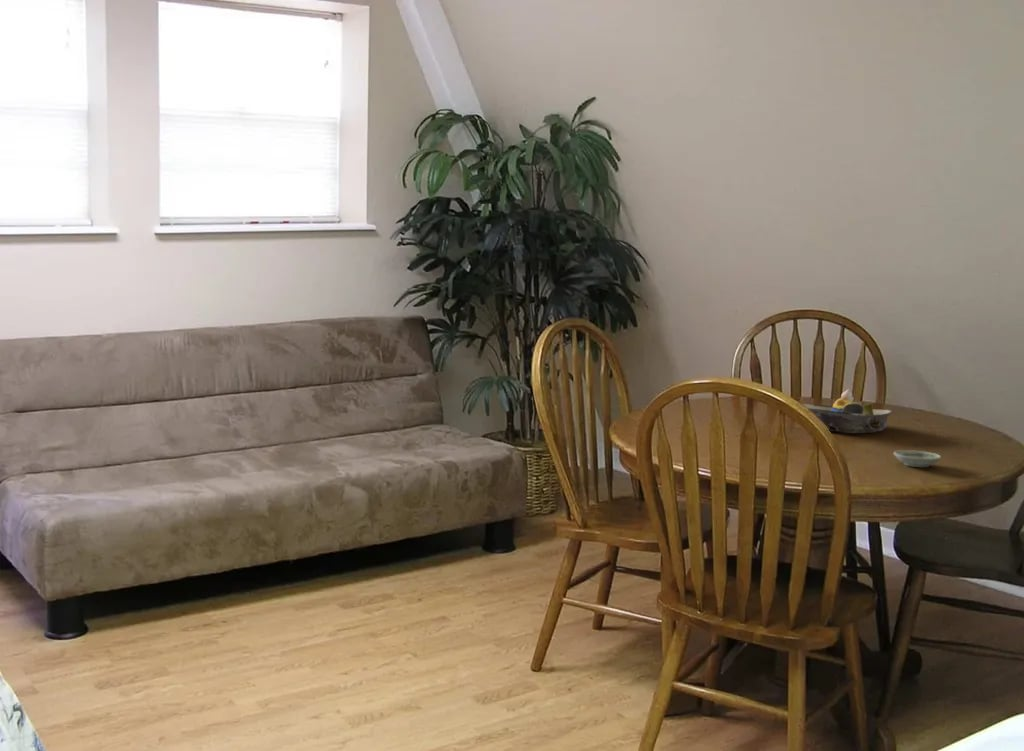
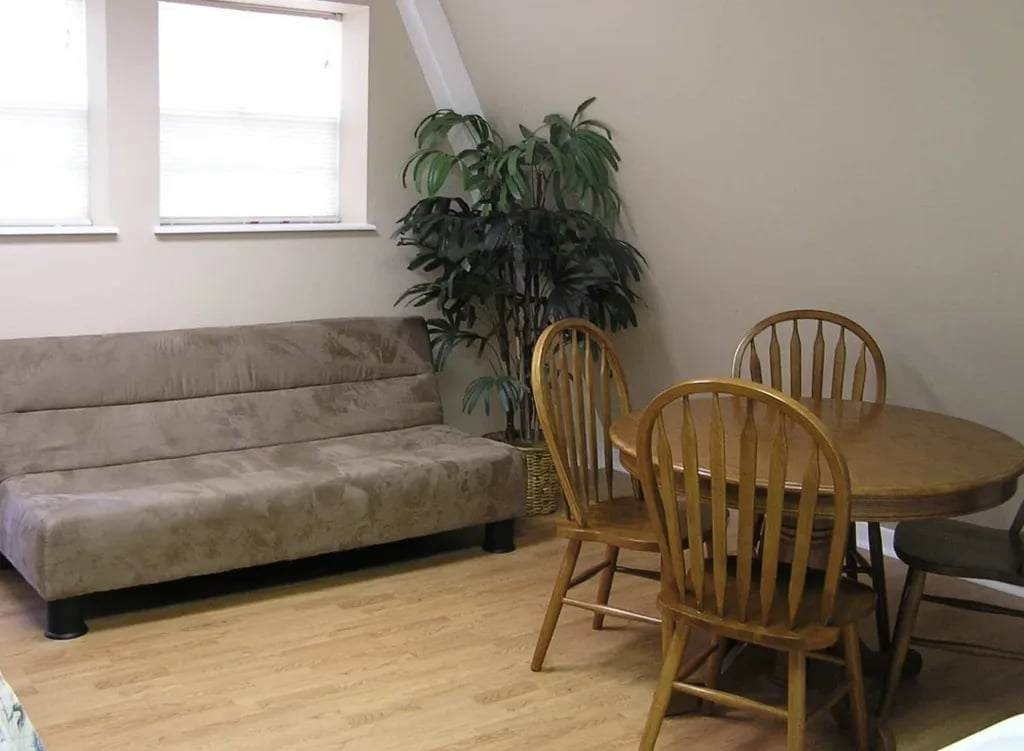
- saucer (916, 459)
- decorative bowl (854, 409)
